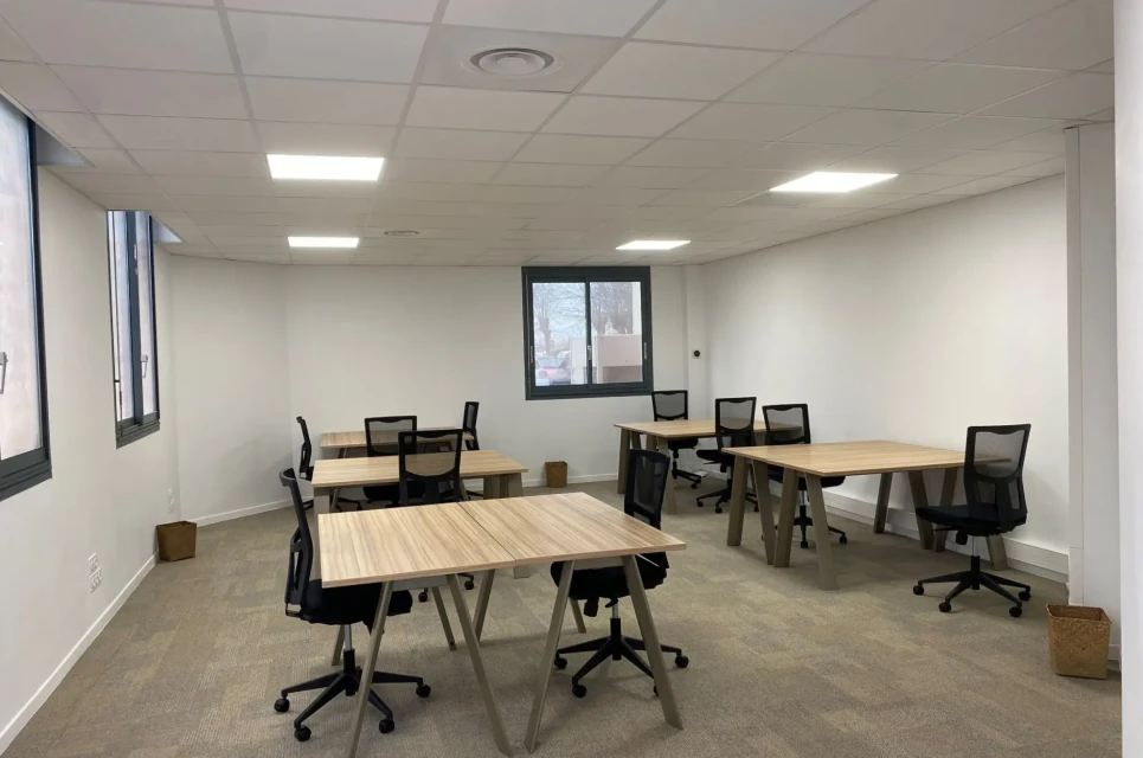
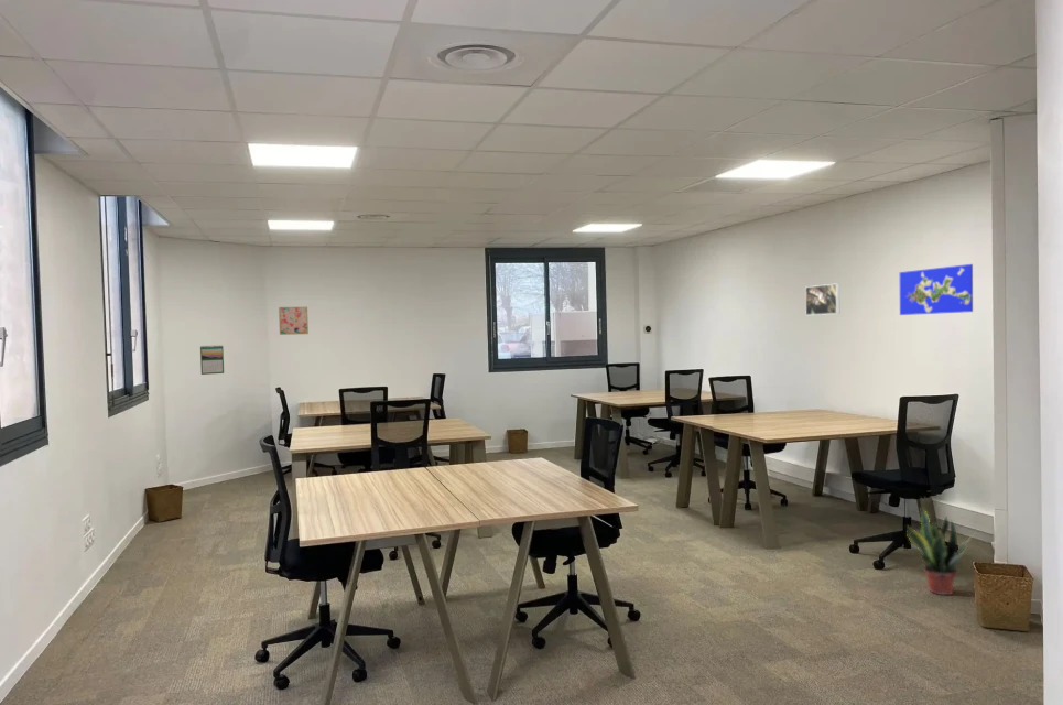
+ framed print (822, 300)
+ potted plant (937, 551)
+ calendar (211, 359)
+ wall art (293, 321)
+ world map (932, 291)
